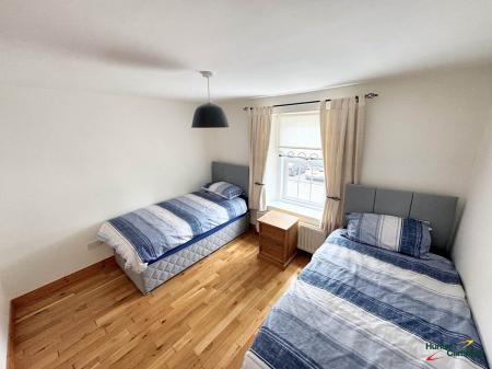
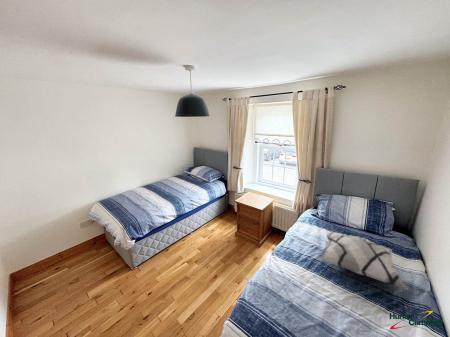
+ decorative pillow (357, 254)
